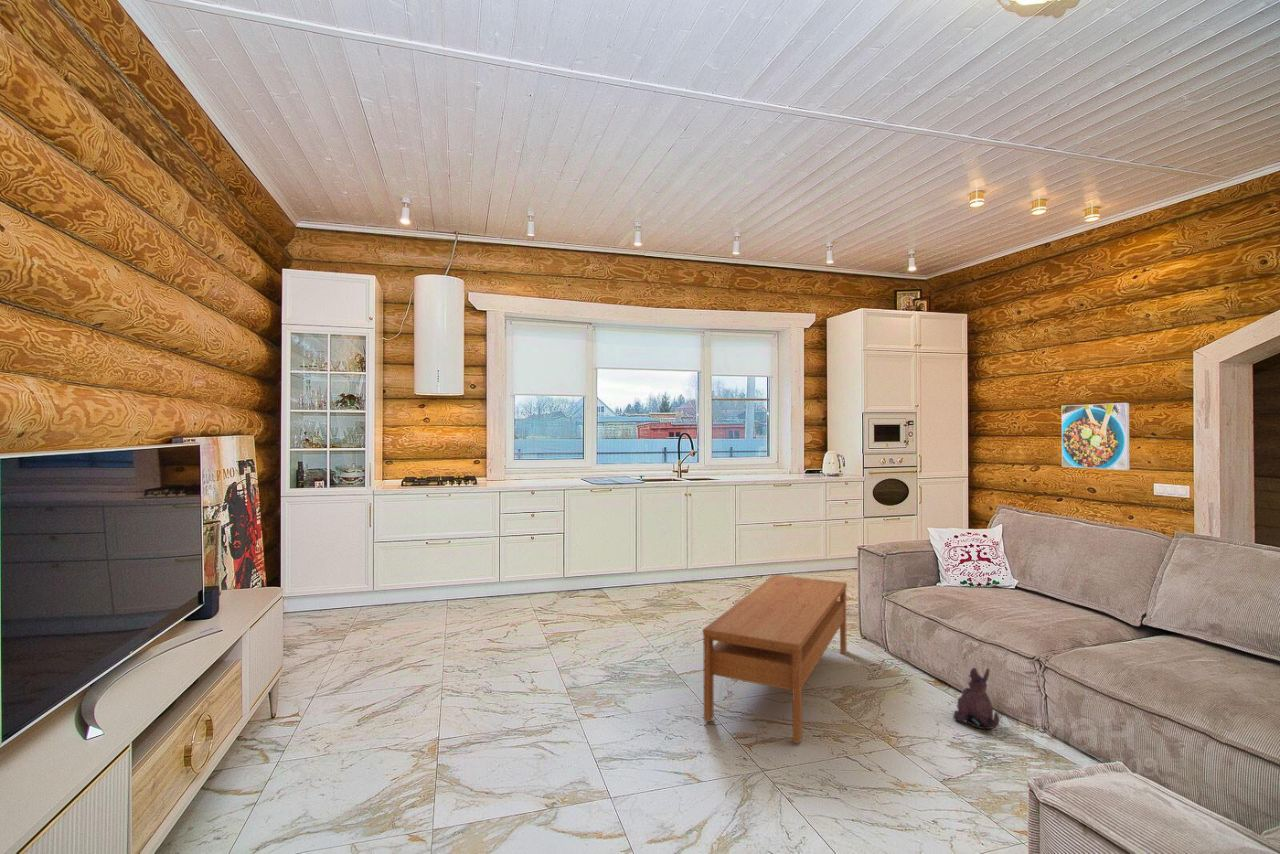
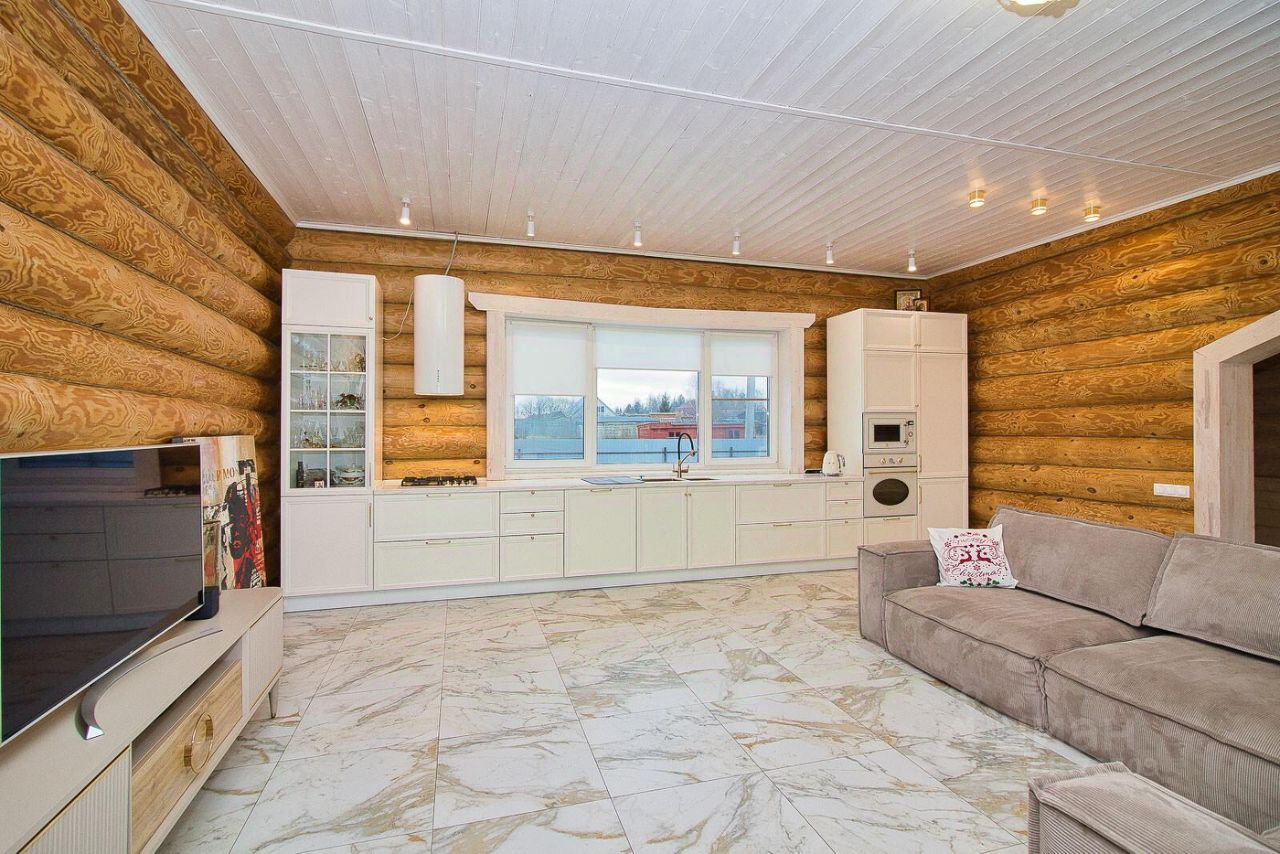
- plush toy (982, 698)
- coffee table (784, 642)
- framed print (1093, 436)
